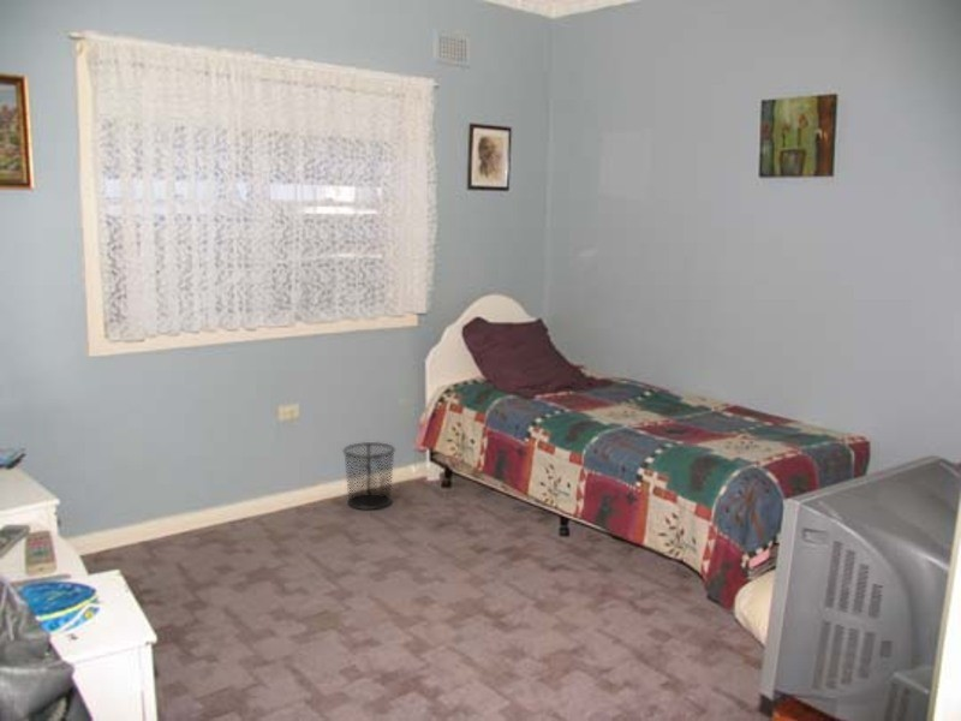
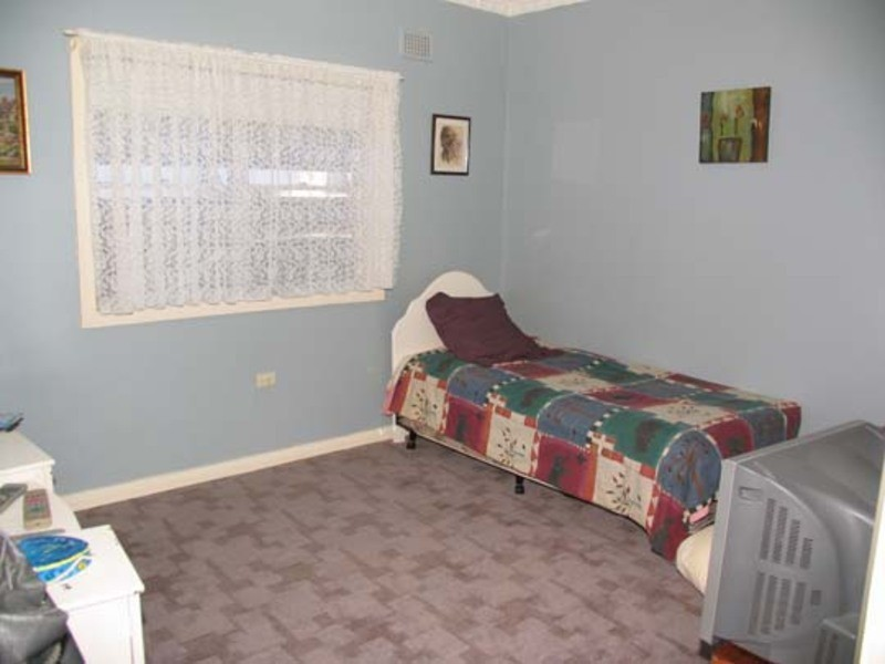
- waste bin (369, 475)
